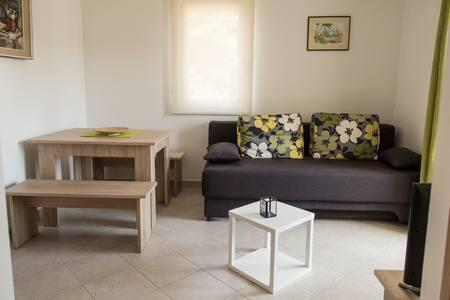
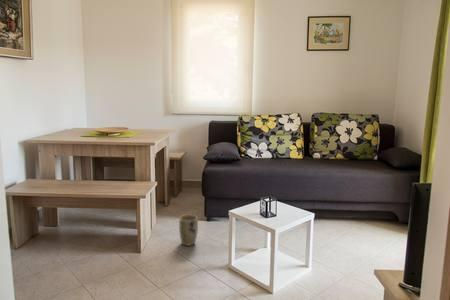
+ plant pot (188, 230)
